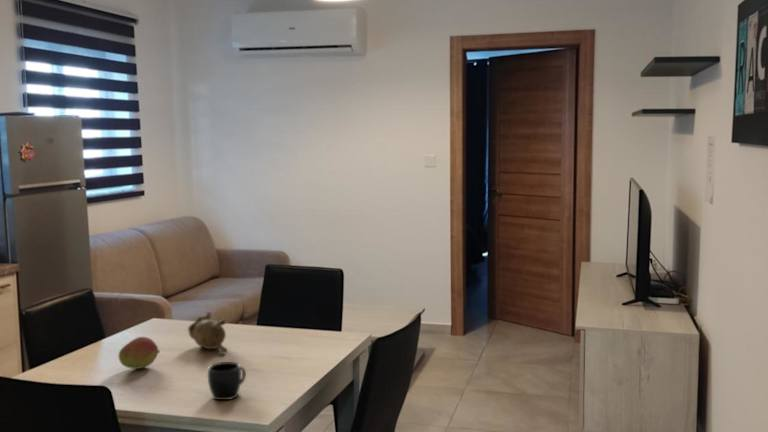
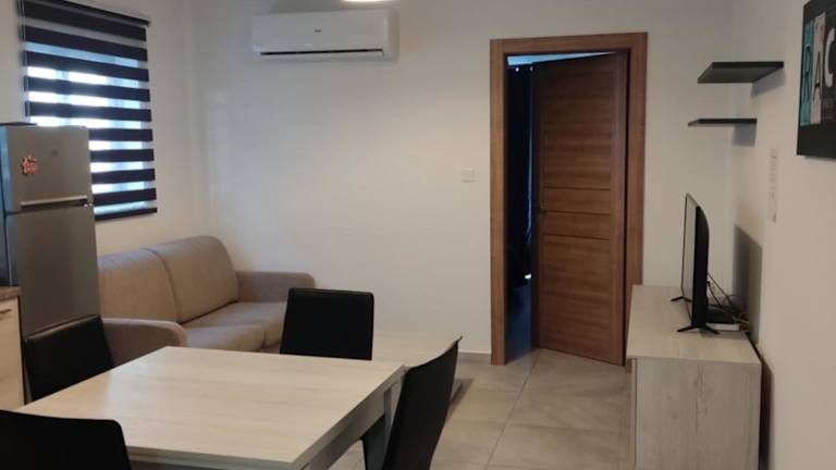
- mug (228, 380)
- teapot (211, 332)
- fruit (139, 352)
